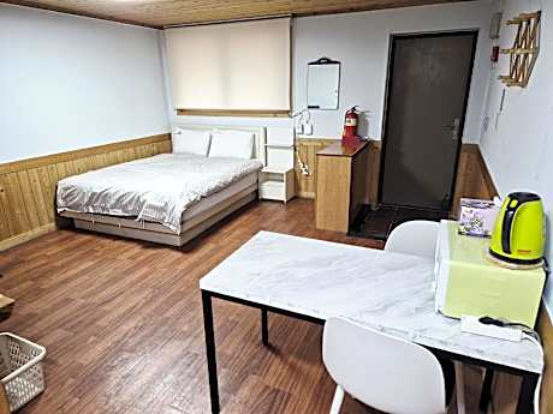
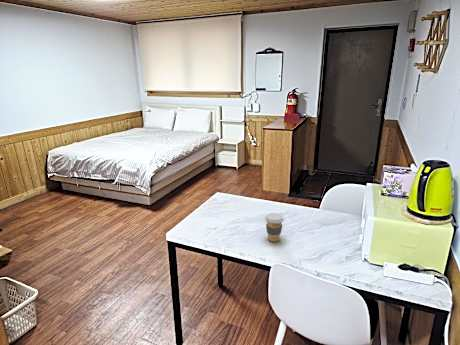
+ coffee cup (273, 227)
